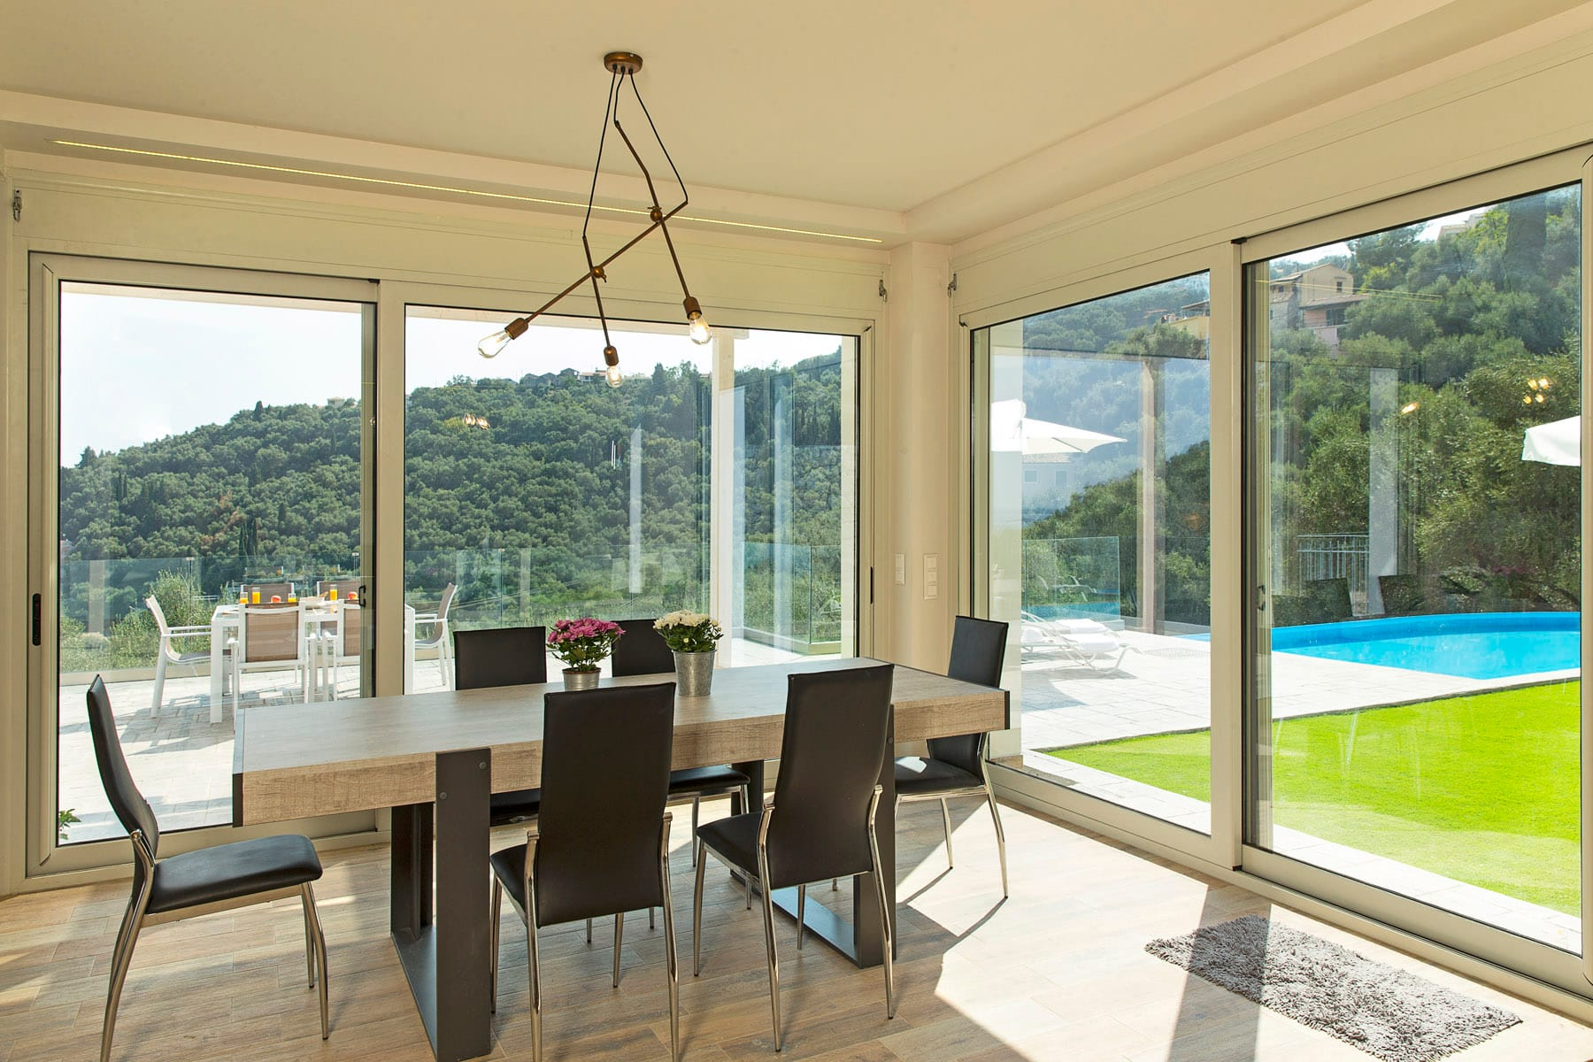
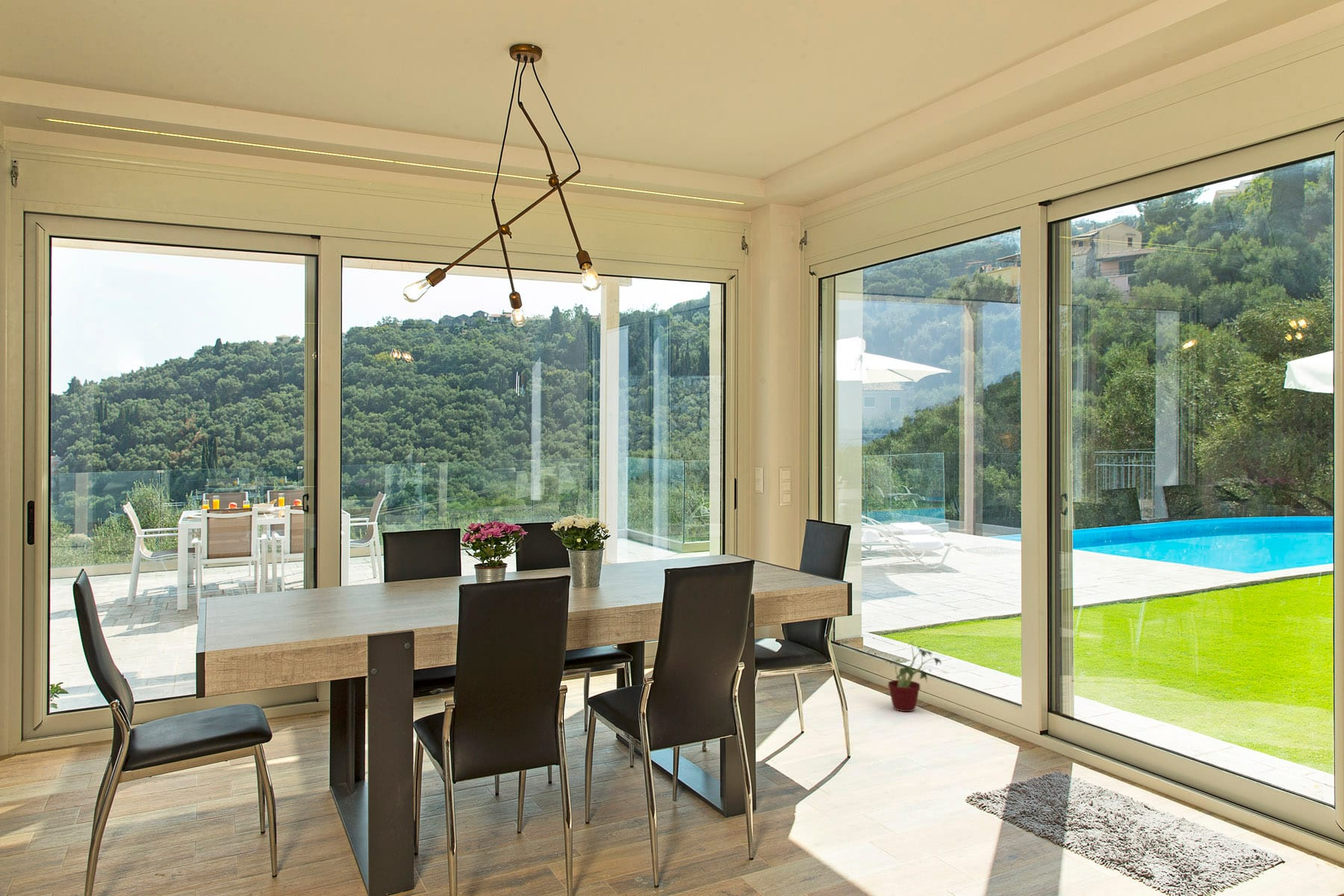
+ potted plant (915, 673)
